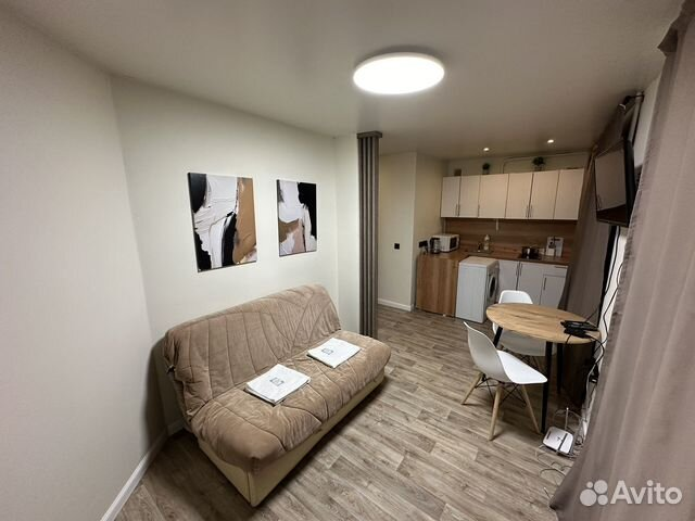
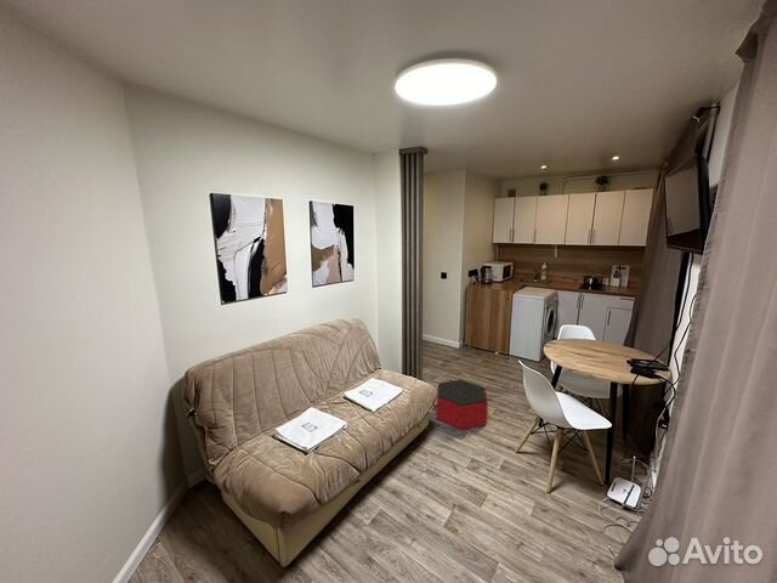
+ ottoman (460, 402)
